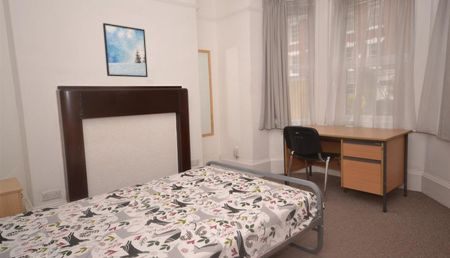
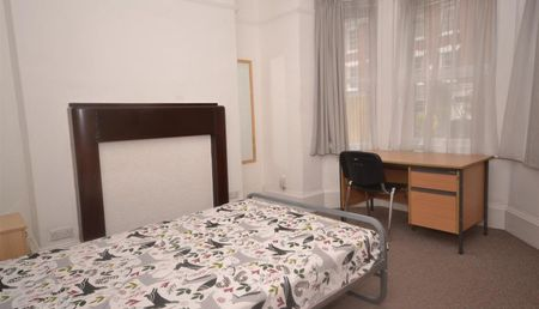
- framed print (126, 51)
